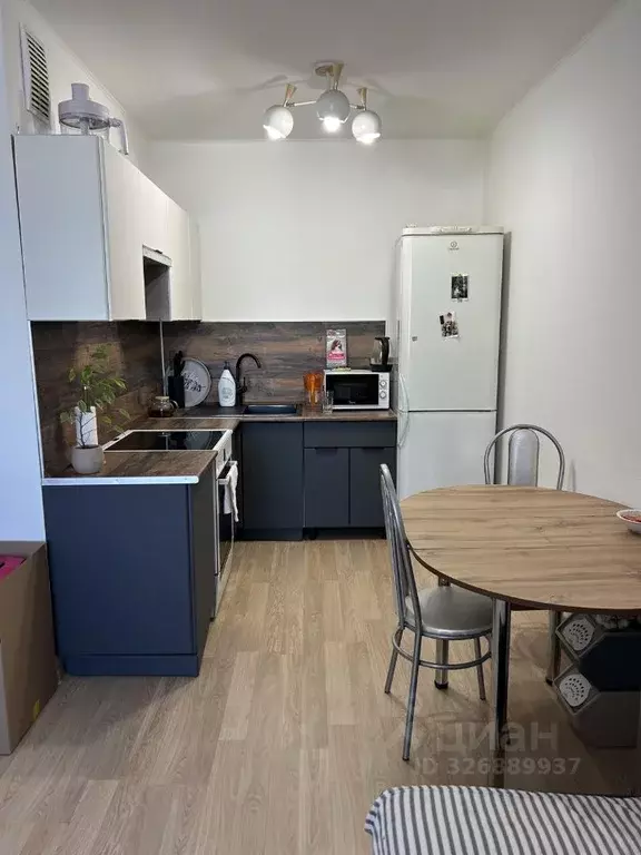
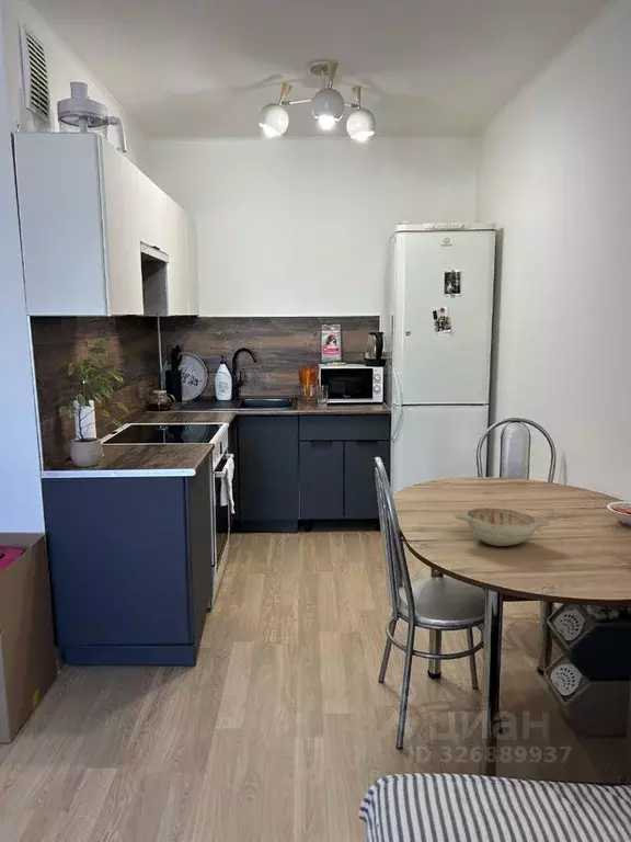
+ decorative bowl (501, 528)
